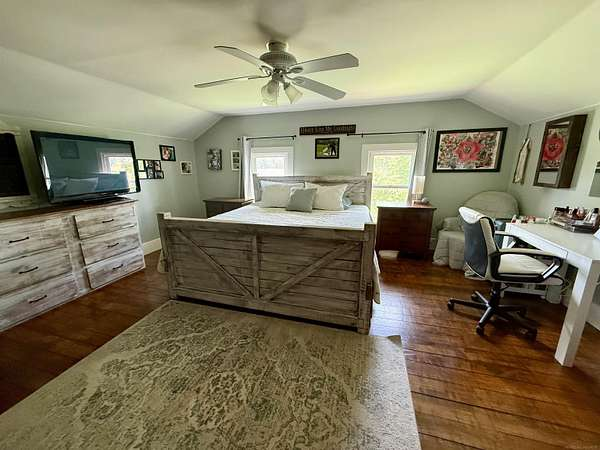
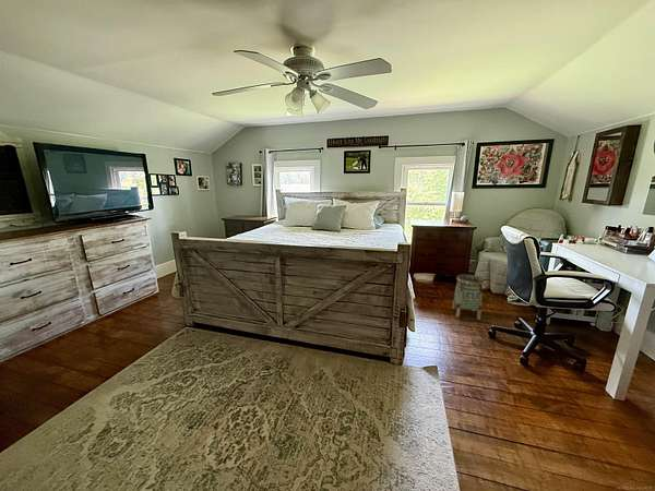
+ basket (467, 296)
